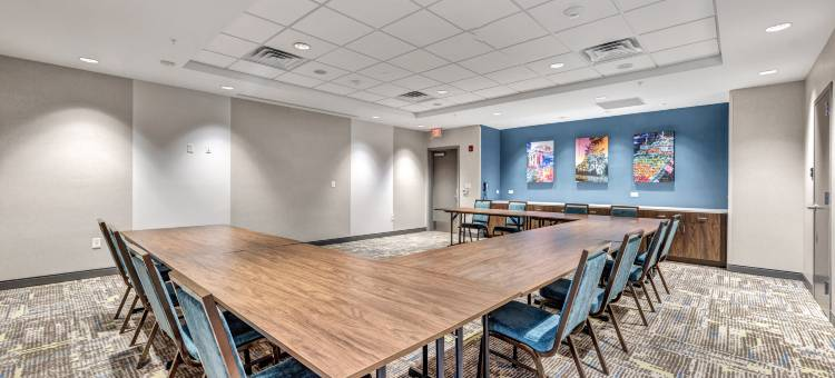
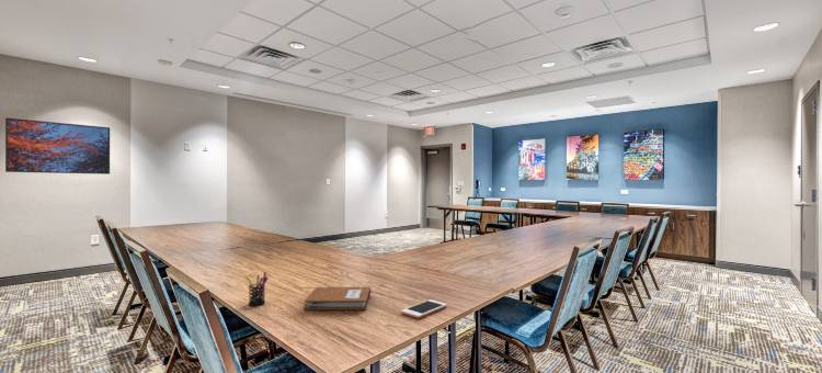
+ notebook (341, 296)
+ pen holder (258, 286)
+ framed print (61, 147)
+ cell phone (424, 308)
